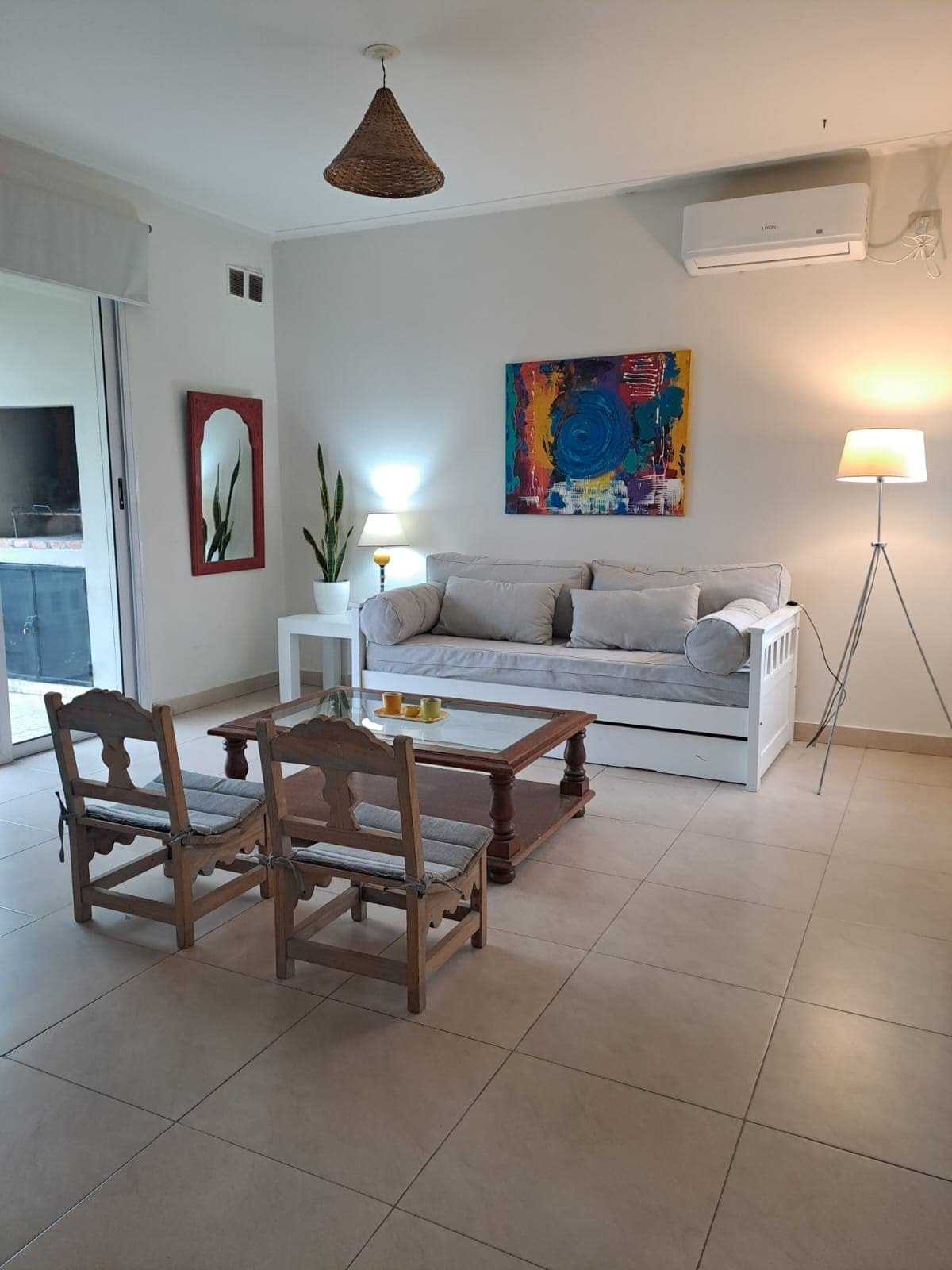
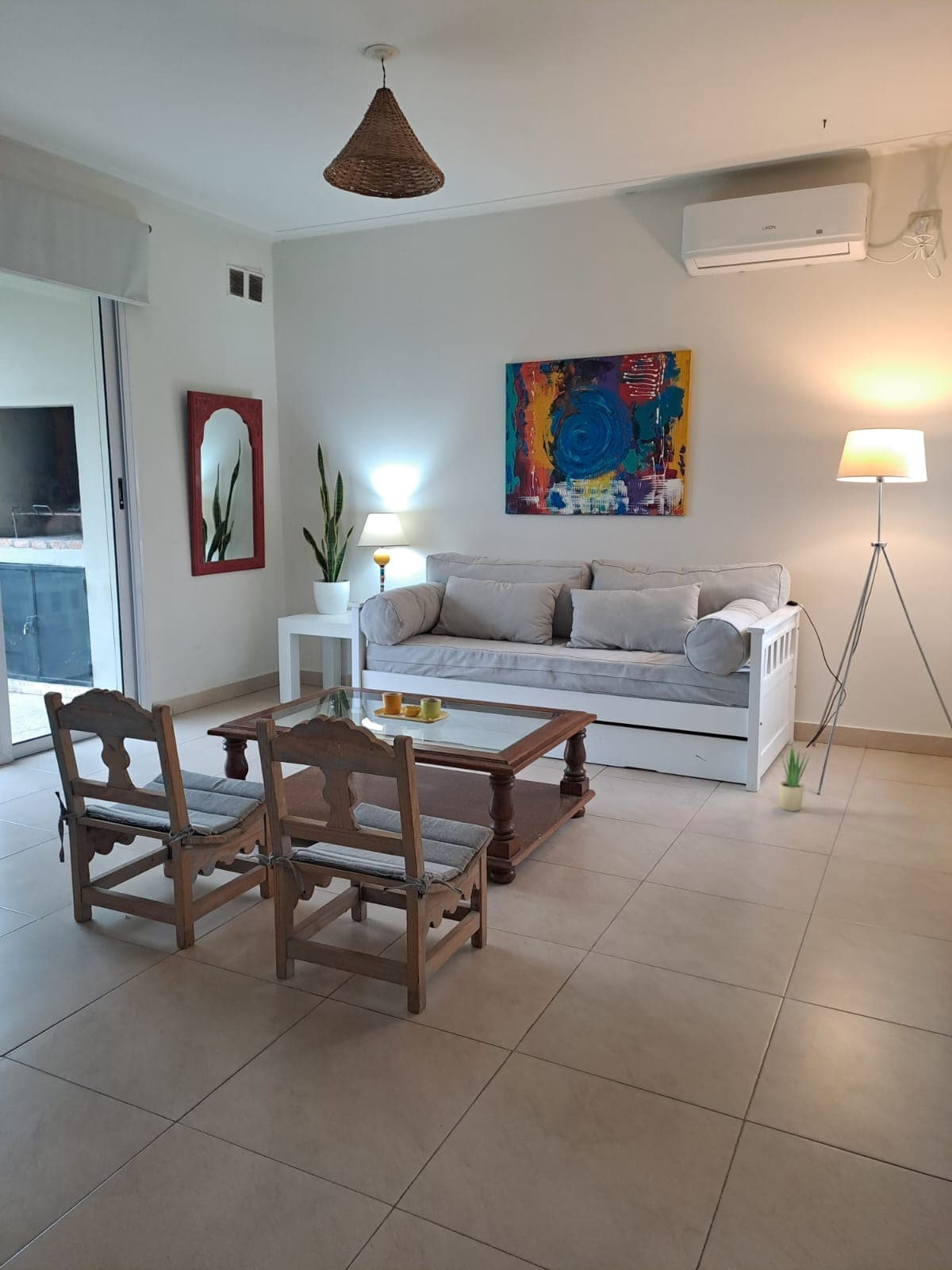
+ potted plant (794, 775)
